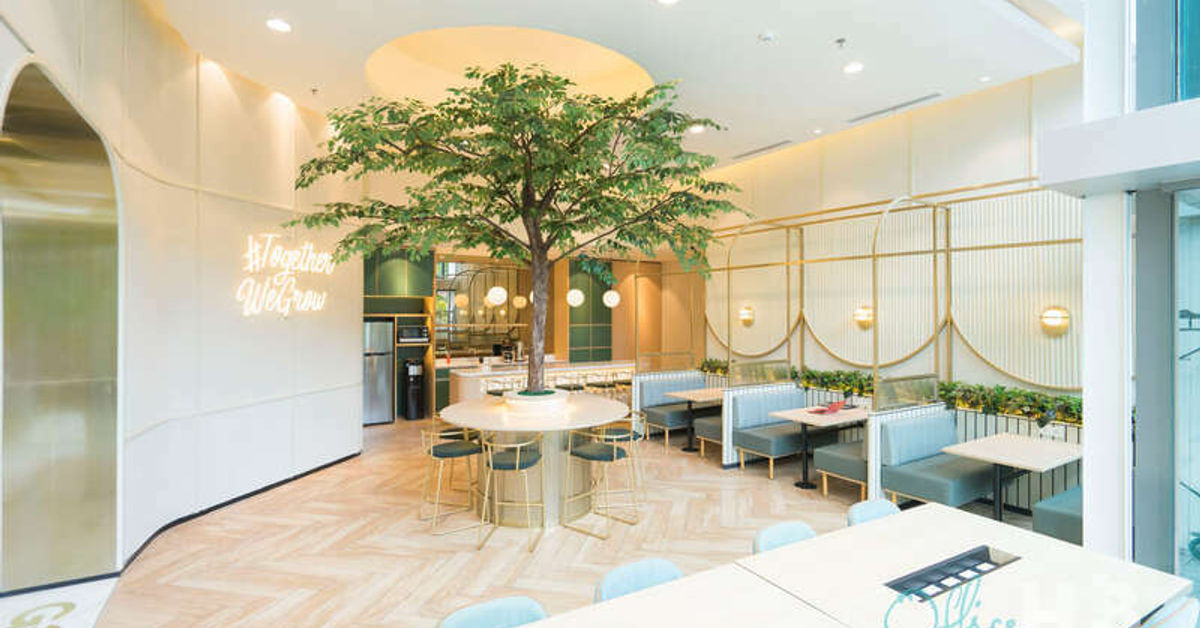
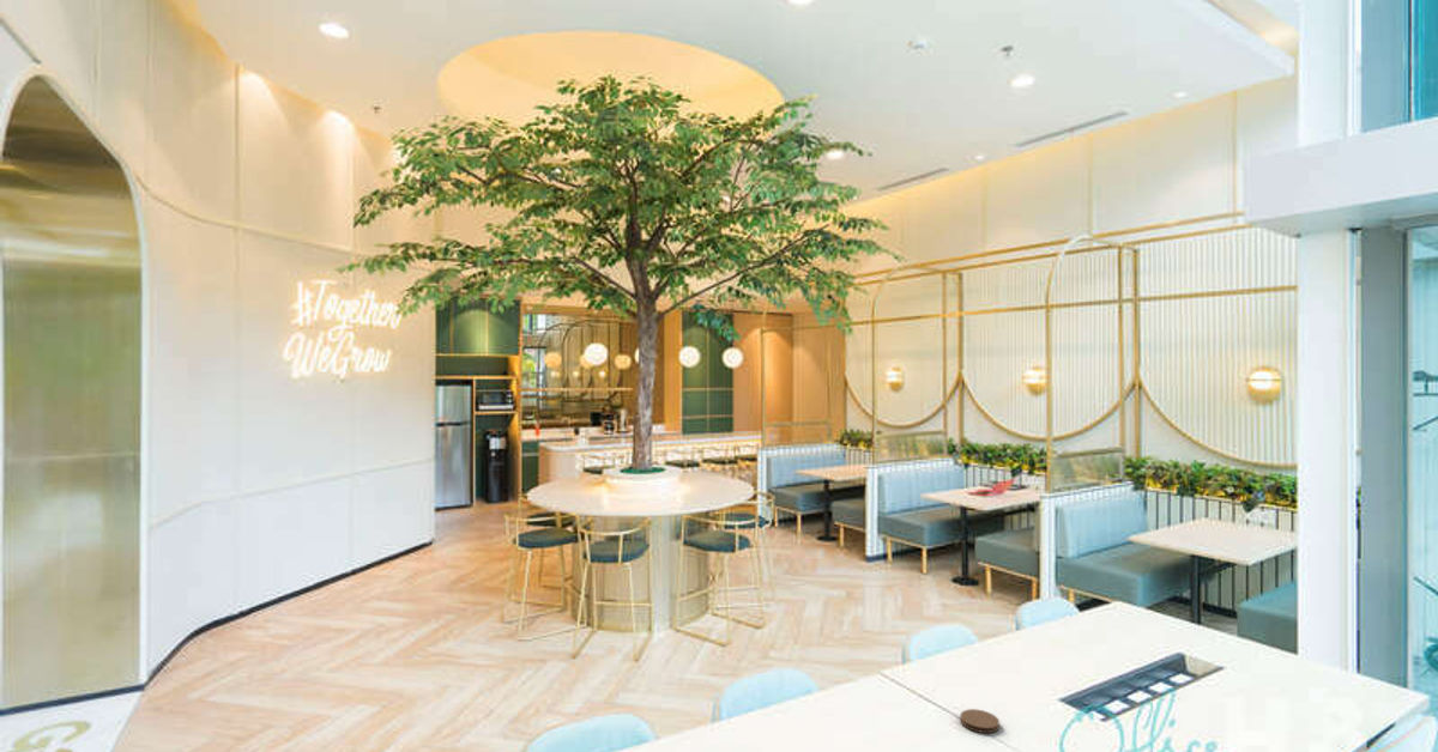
+ coaster (979, 720)
